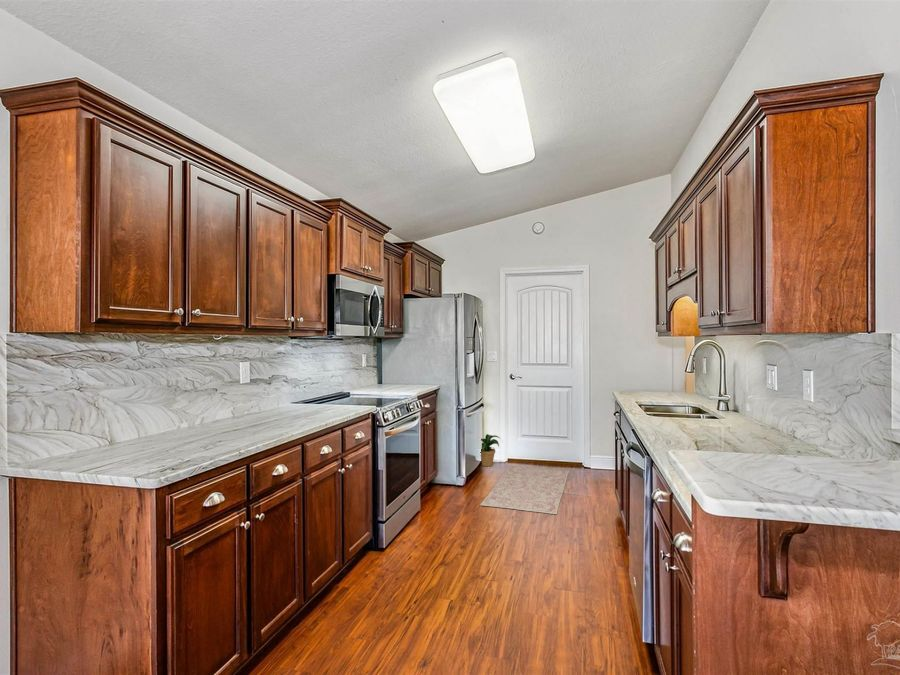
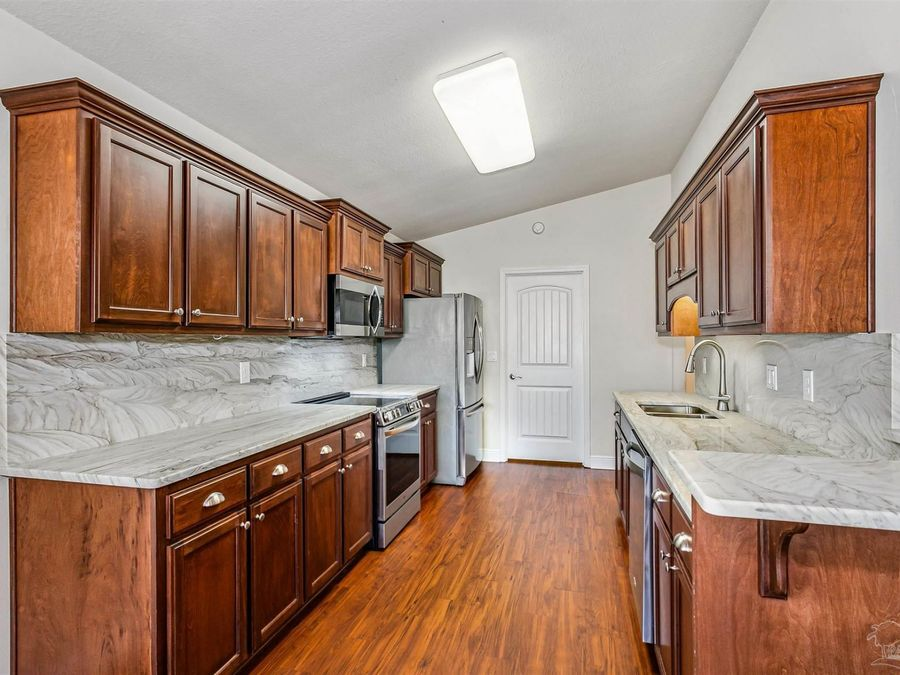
- rug (529, 486)
- potted plant (487, 450)
